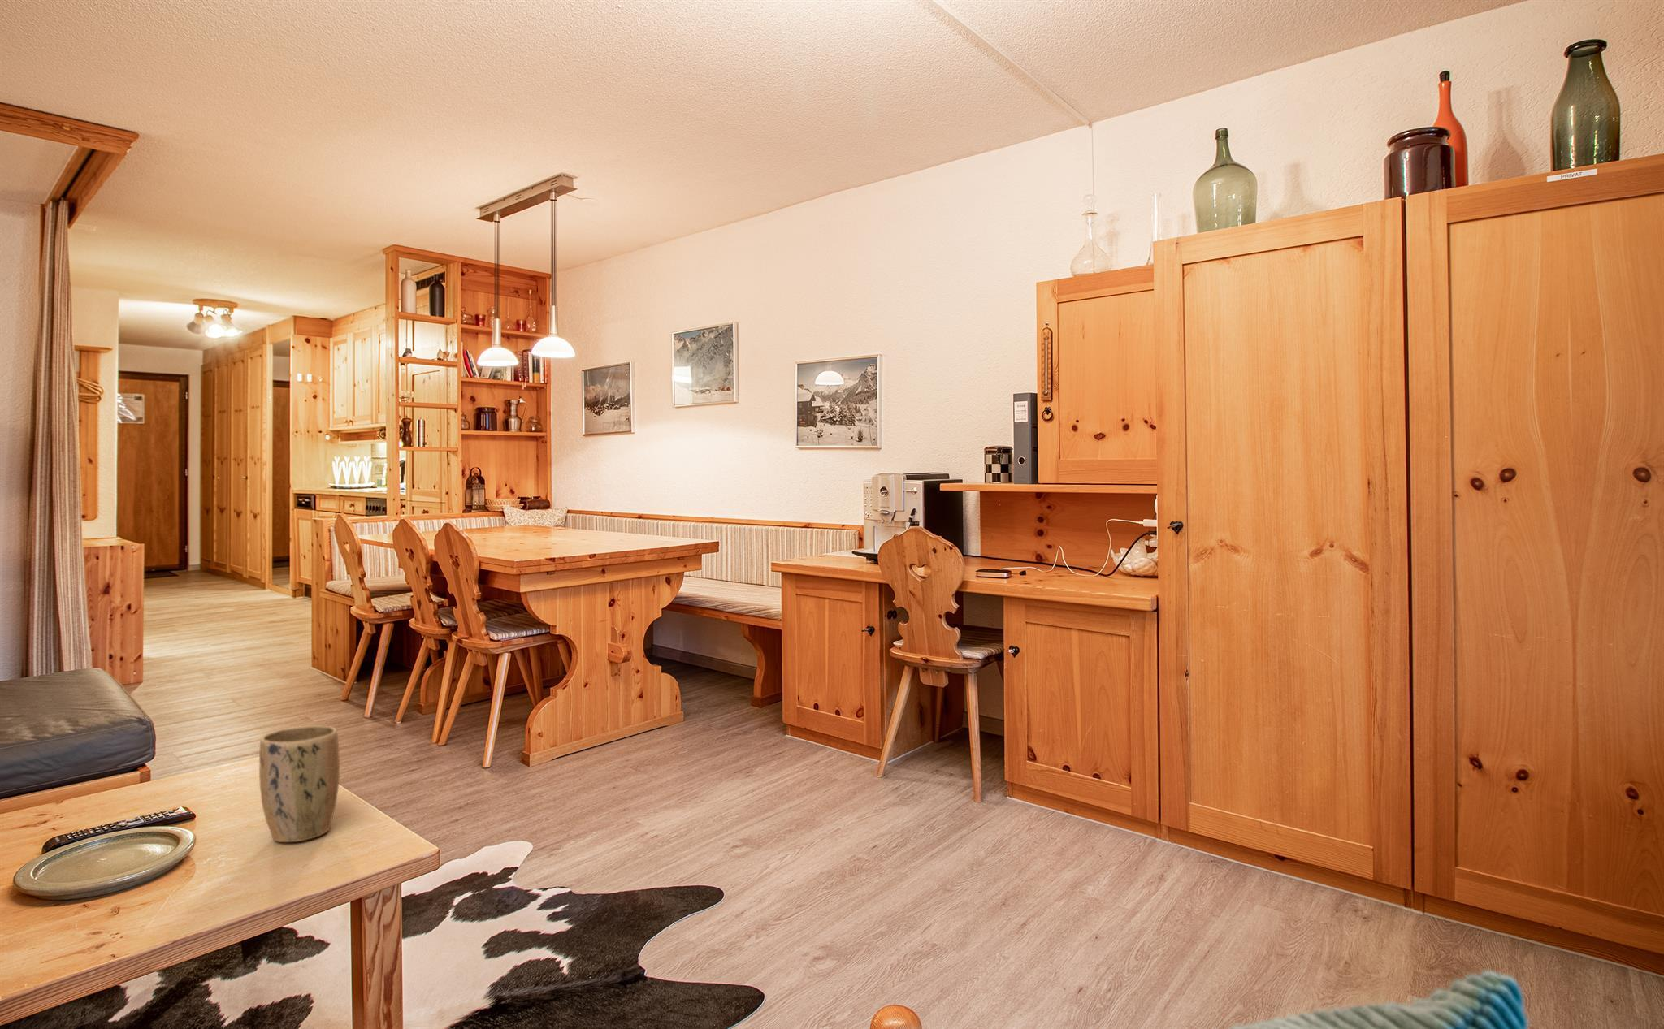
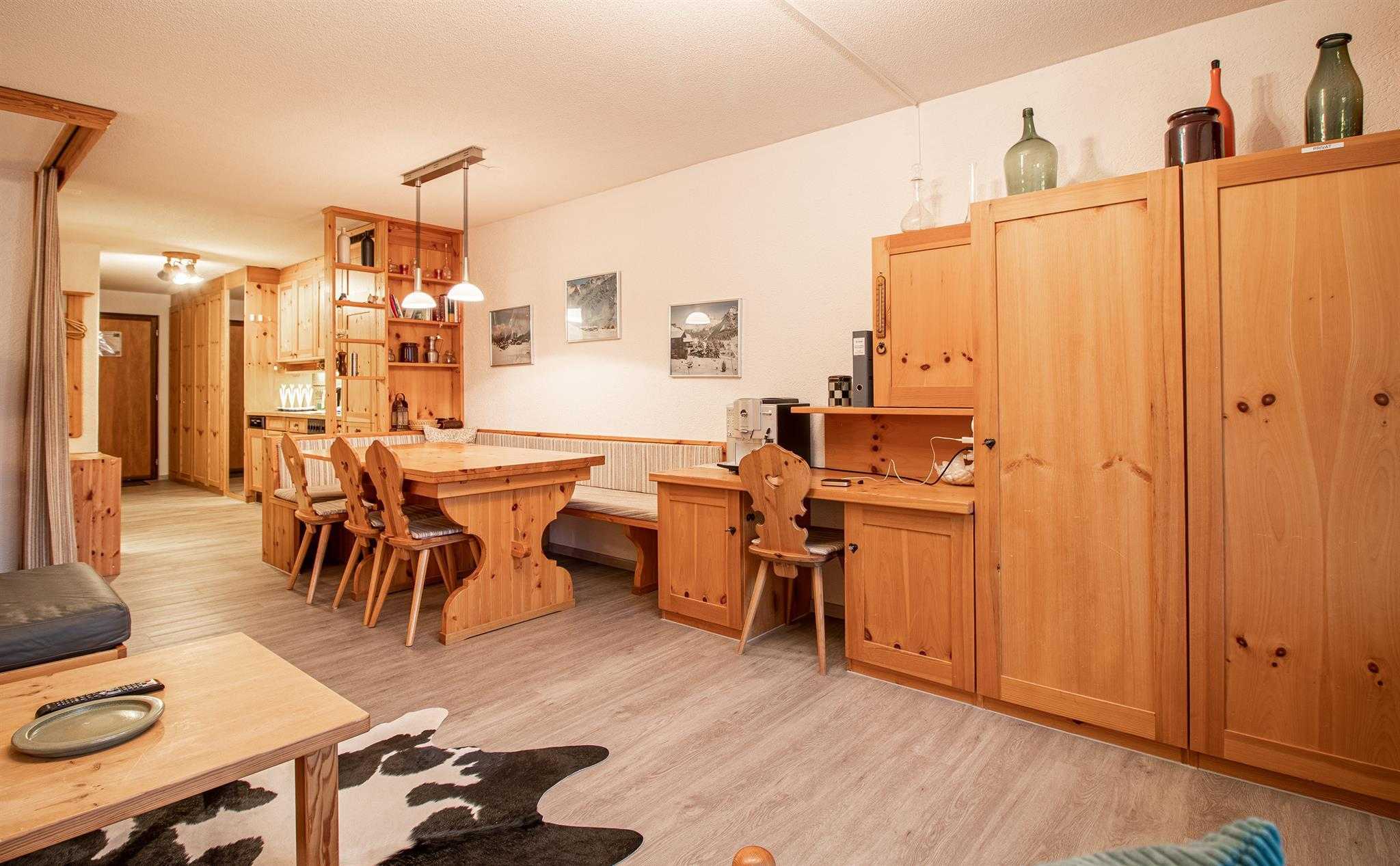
- plant pot (300, 783)
